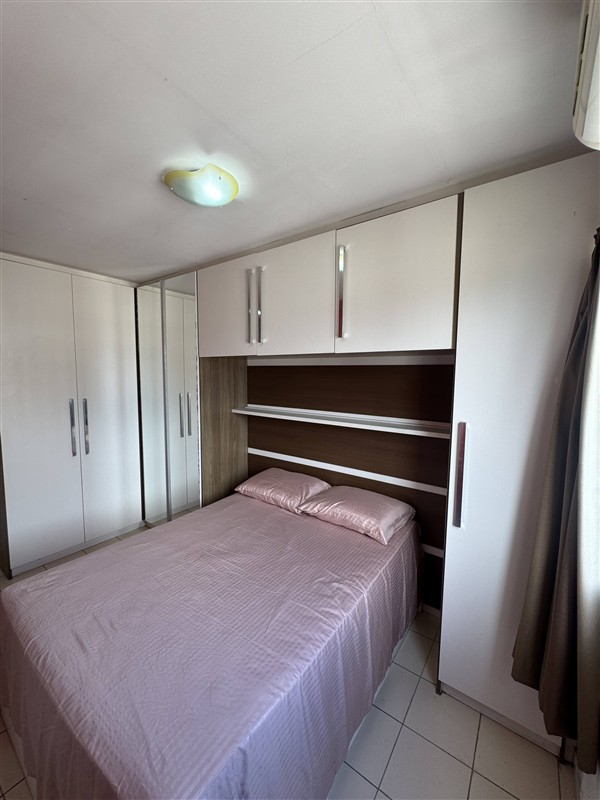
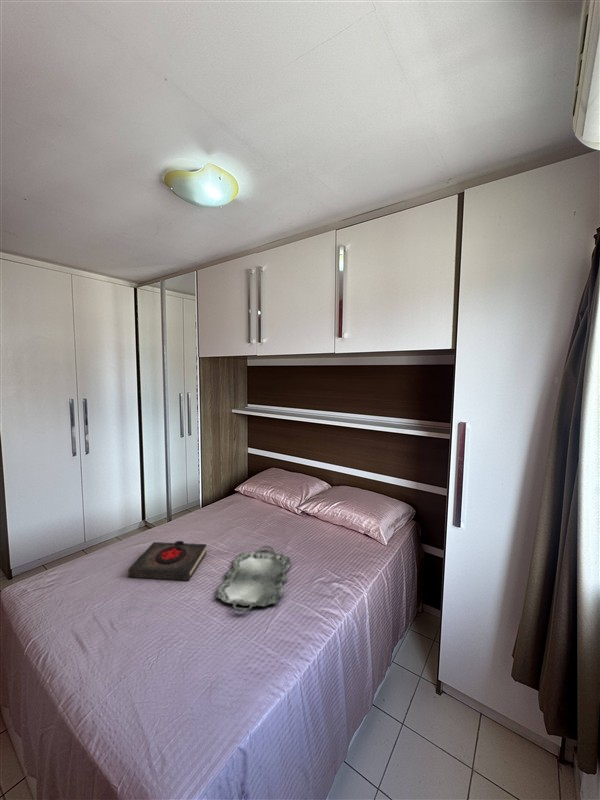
+ book (170, 558)
+ serving tray (256, 575)
